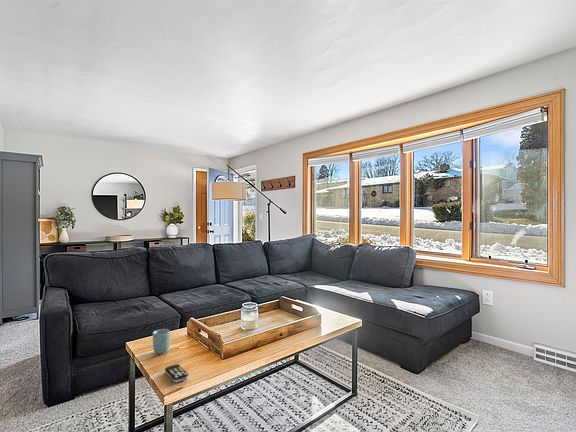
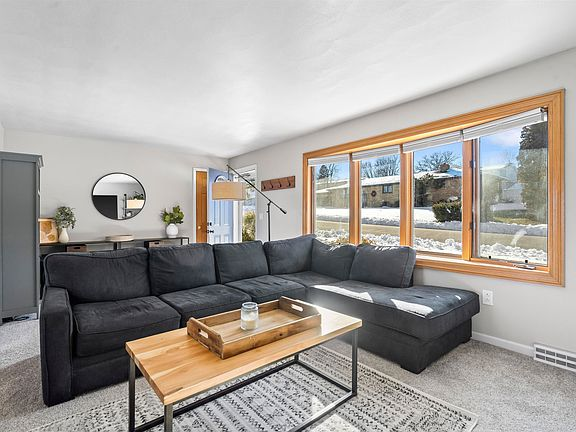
- cup (161, 341)
- remote control (176, 372)
